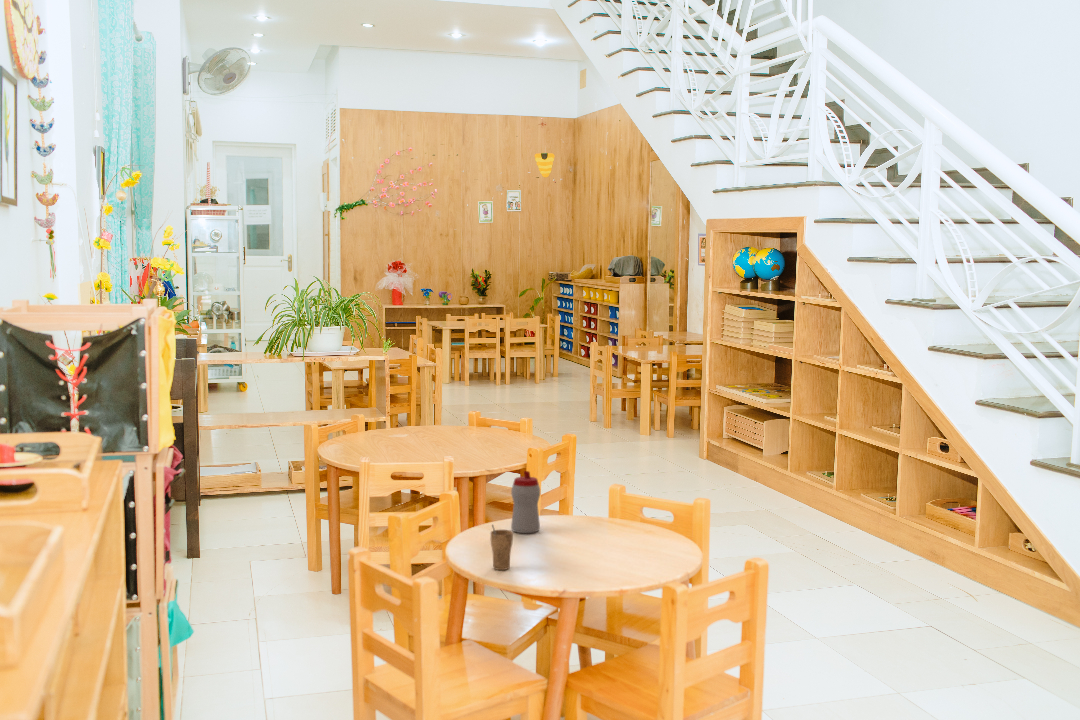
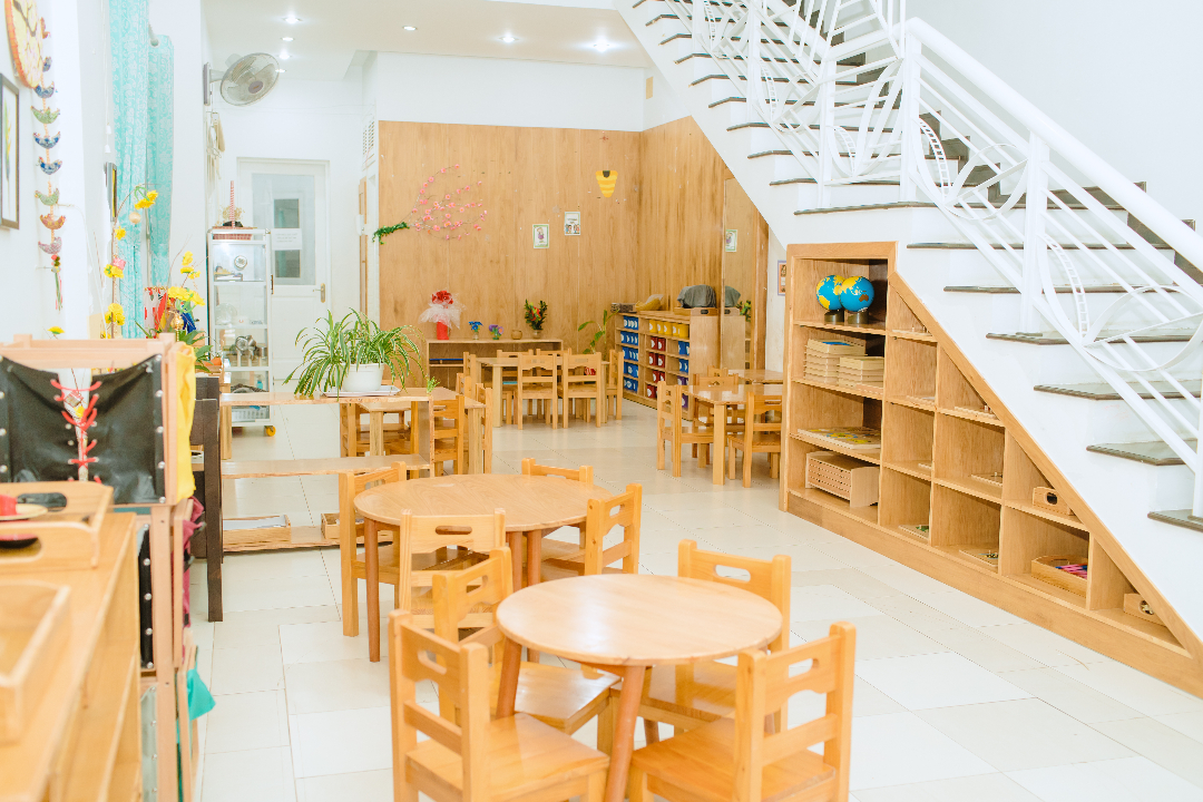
- sippy cup (525, 500)
- cup (501, 545)
